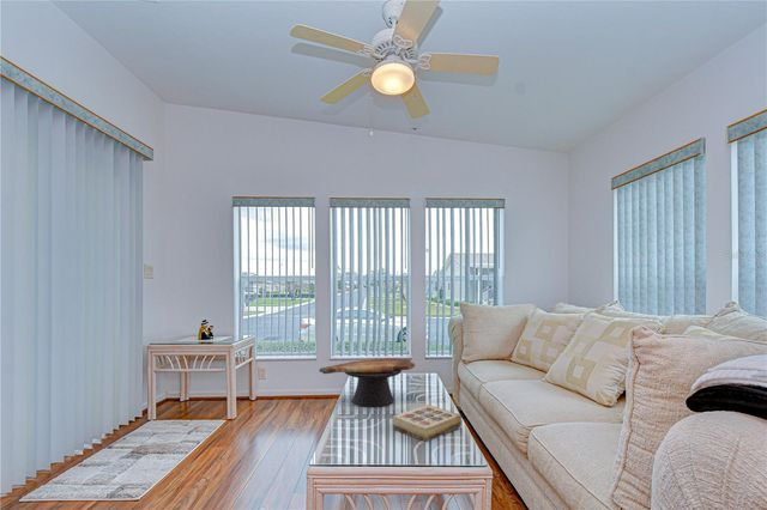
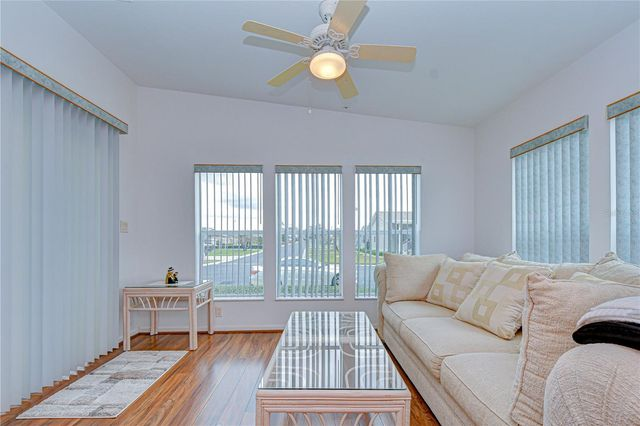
- book (425, 420)
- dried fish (368, 382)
